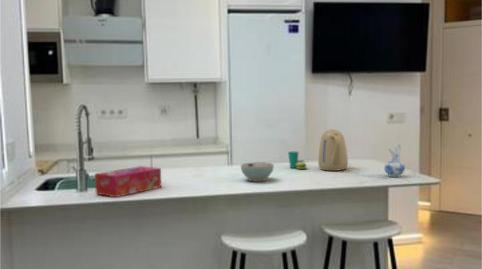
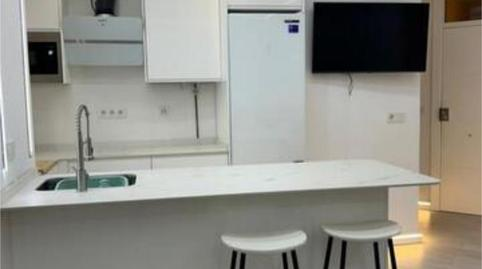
- bowl (257, 170)
- tissue box (129, 180)
- cup (297, 160)
- ceramic pitcher (394, 159)
- kettle (333, 149)
